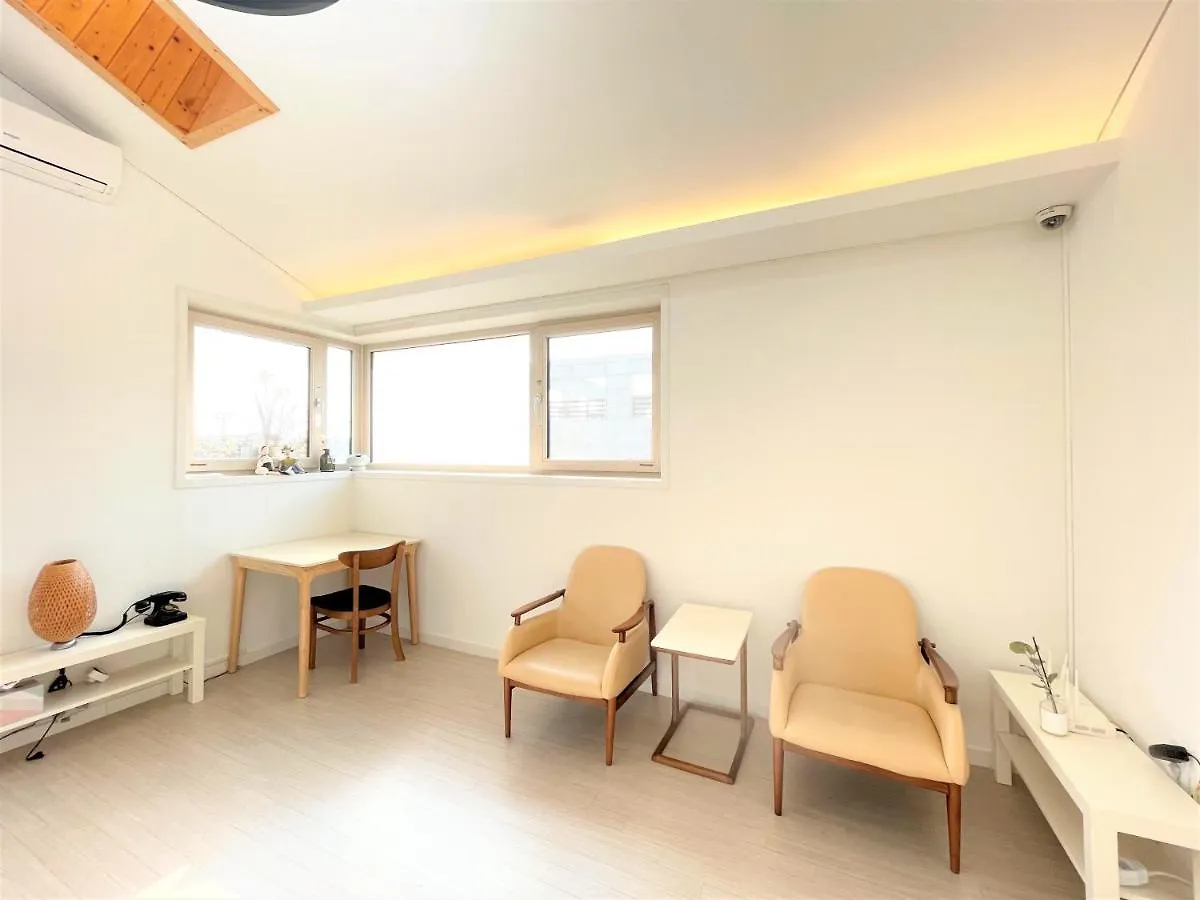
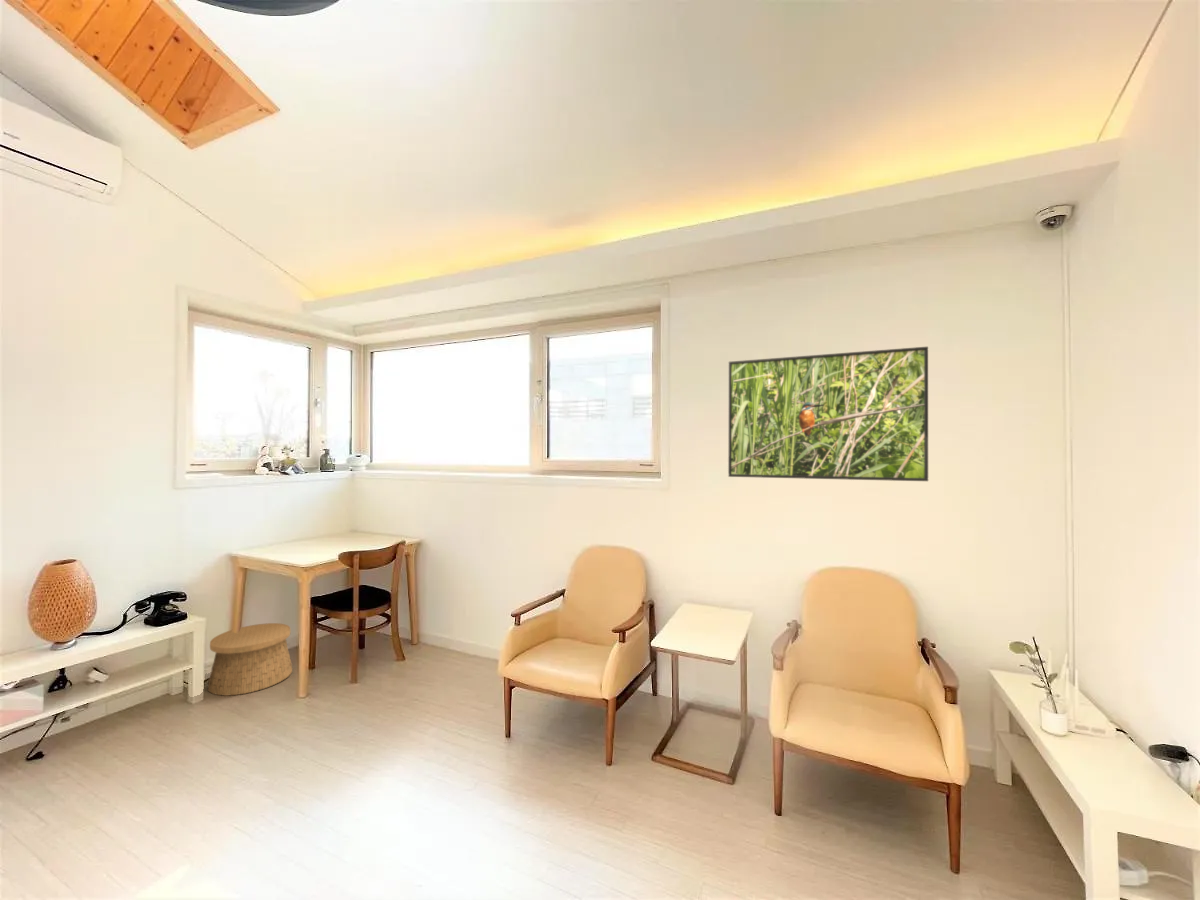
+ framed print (820, 416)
+ basket (251, 656)
